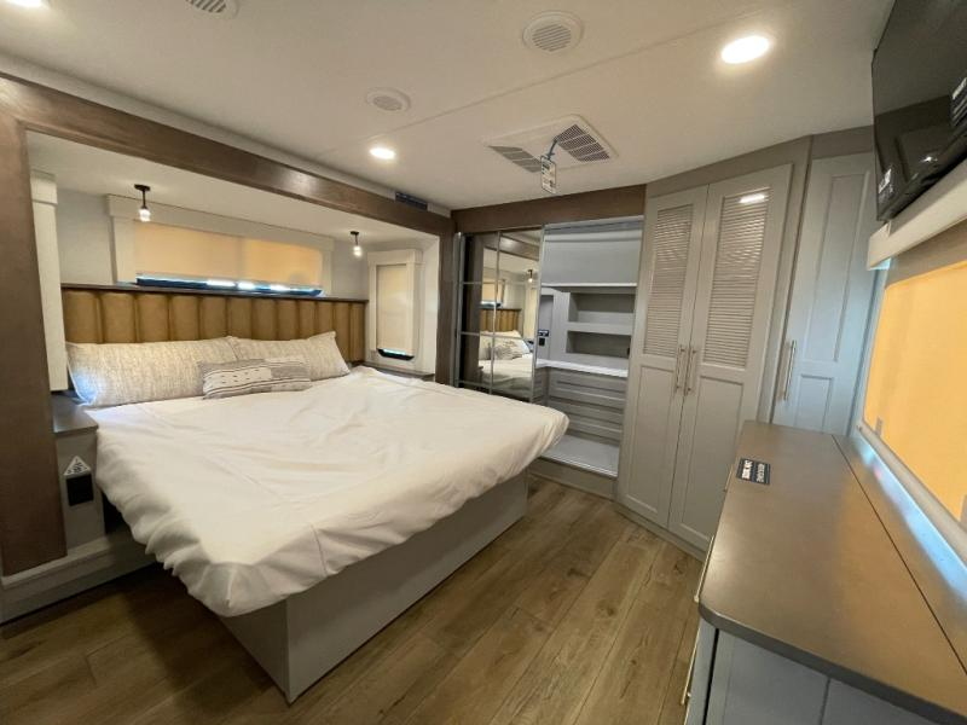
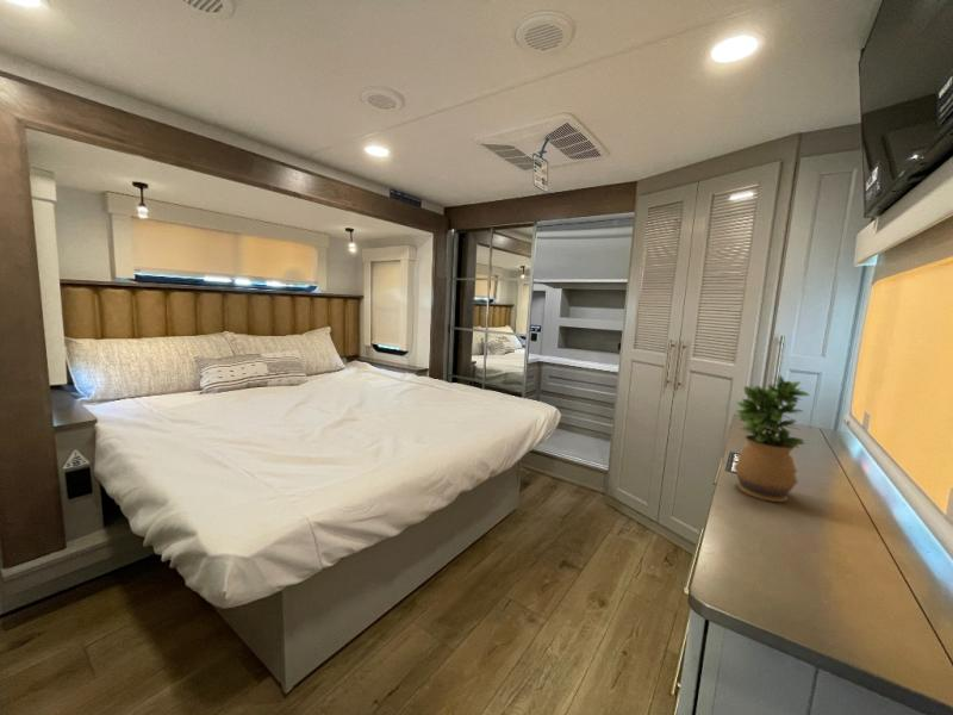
+ potted plant (761, 433)
